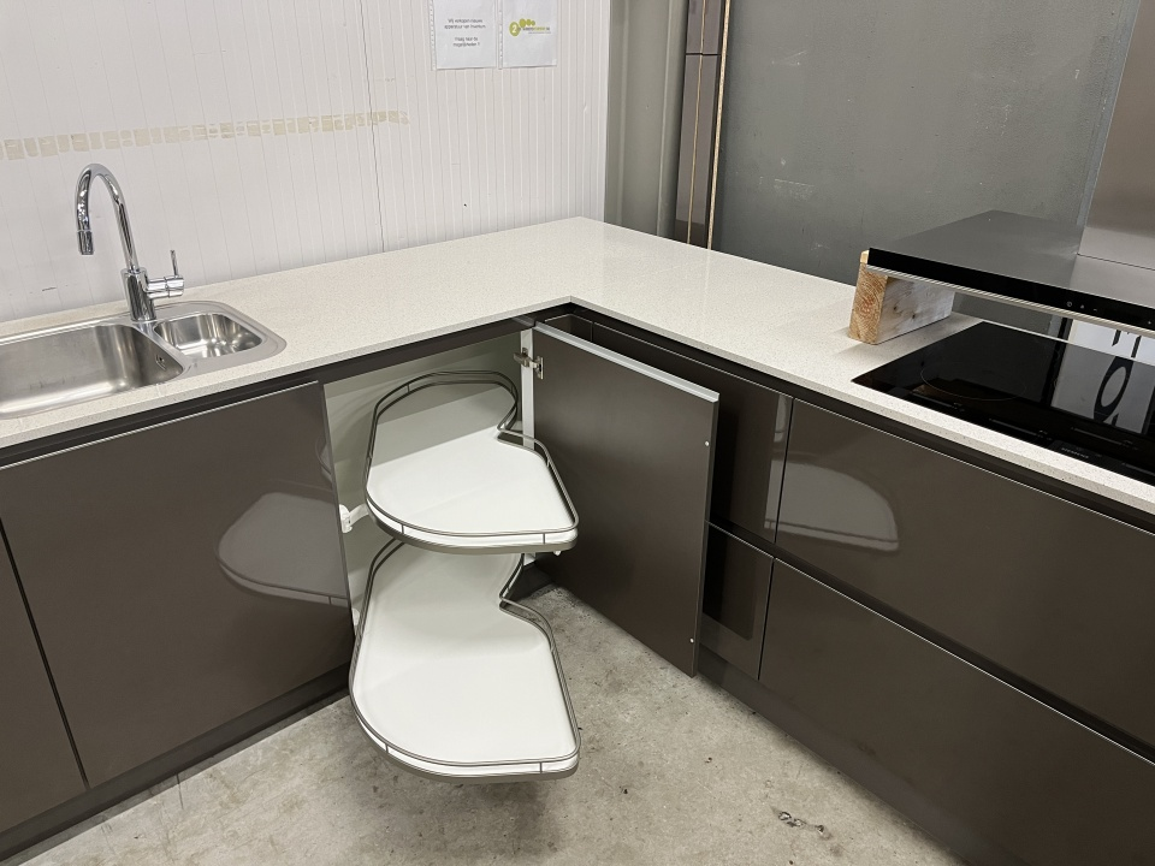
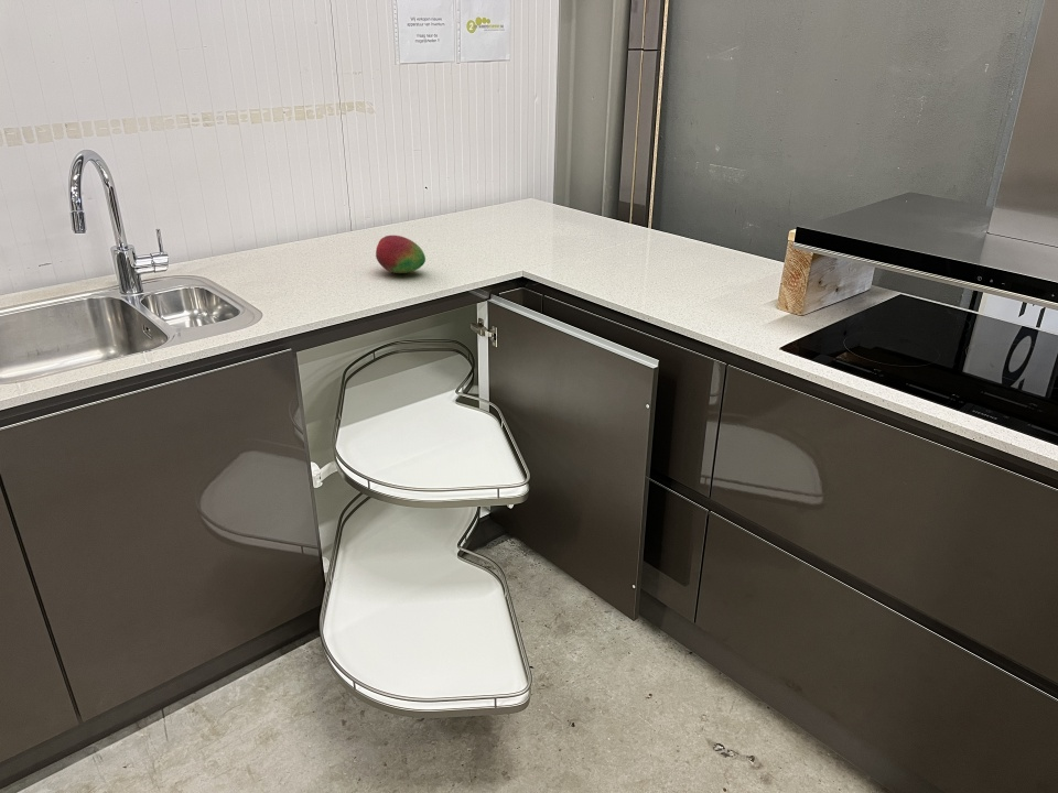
+ fruit (400, 254)
